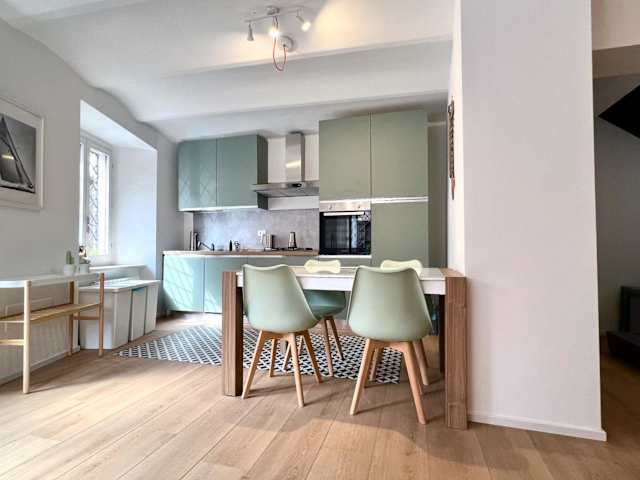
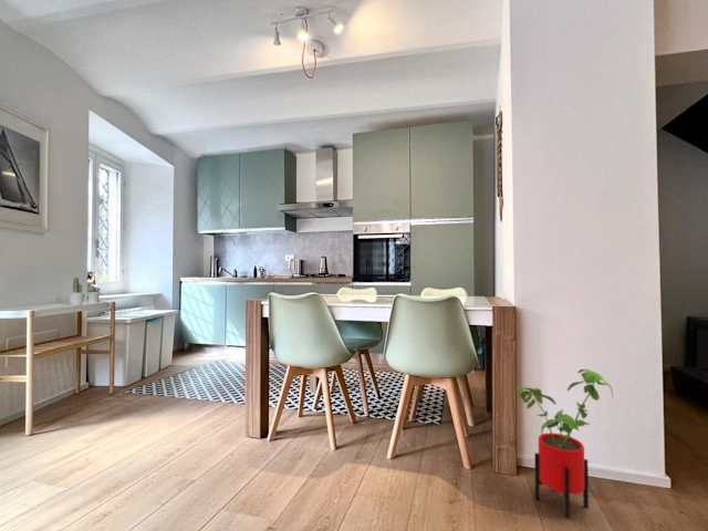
+ house plant (566, 436)
